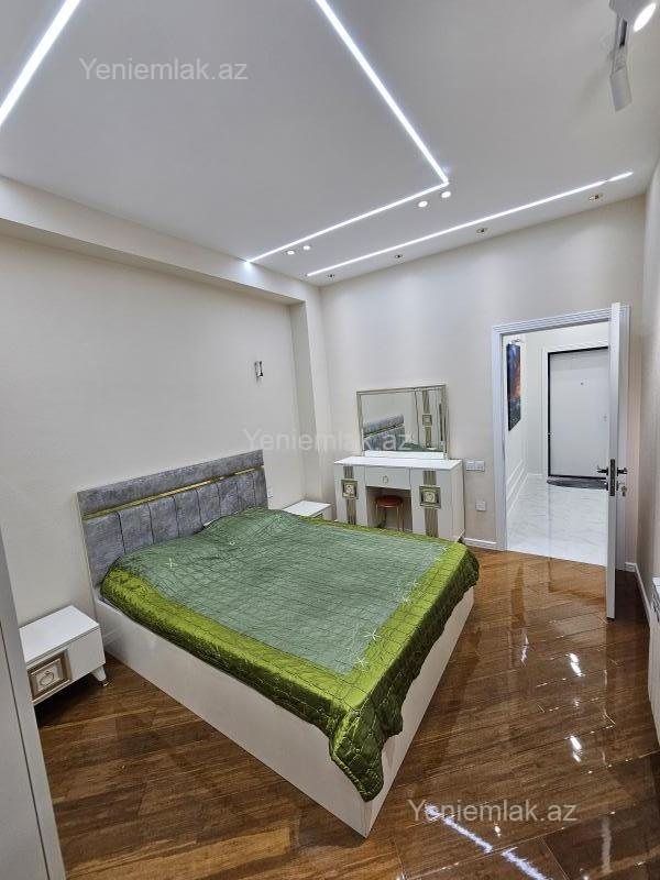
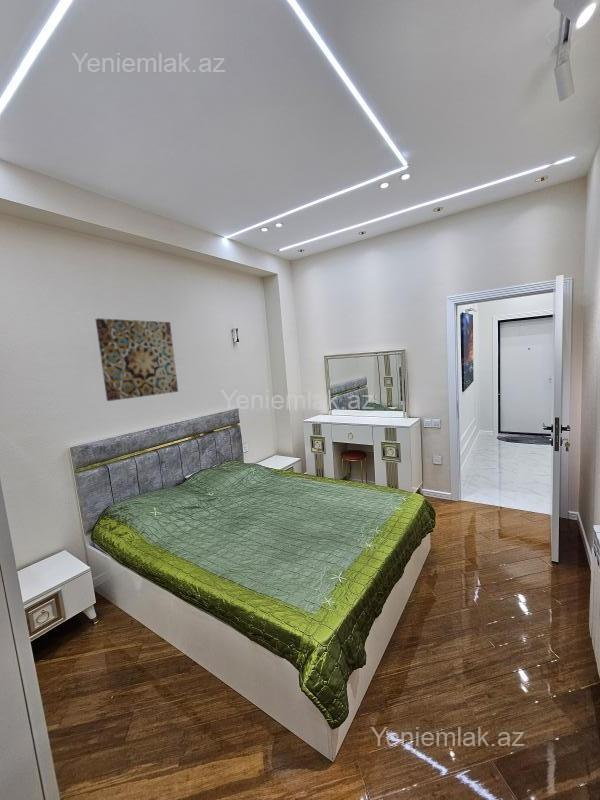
+ wall art (140, 358)
